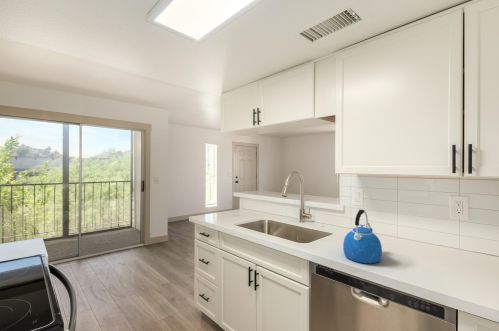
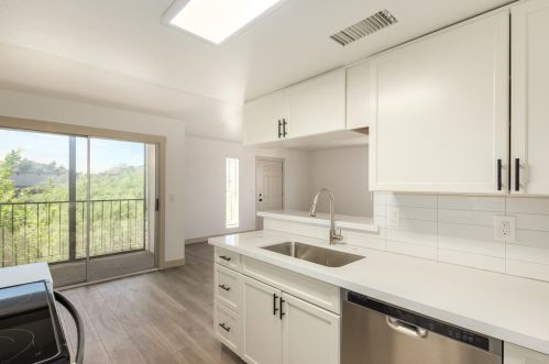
- kettle (363, 232)
